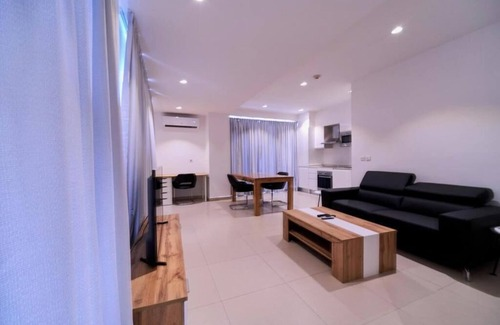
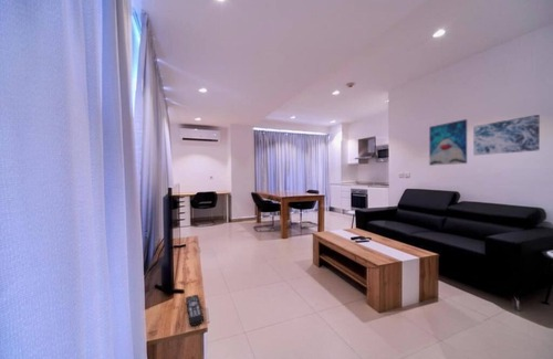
+ wall art (503, 137)
+ wall art (447, 144)
+ remote control (194, 308)
